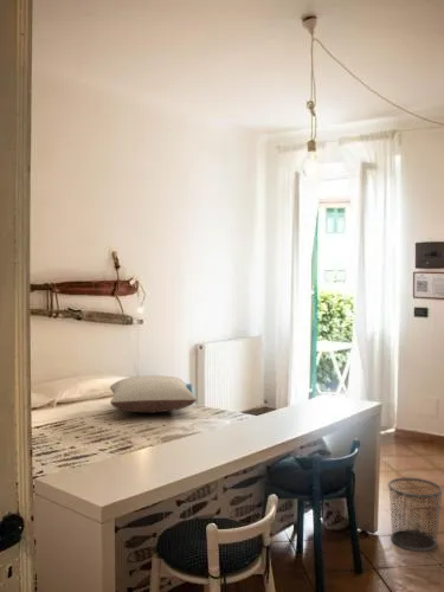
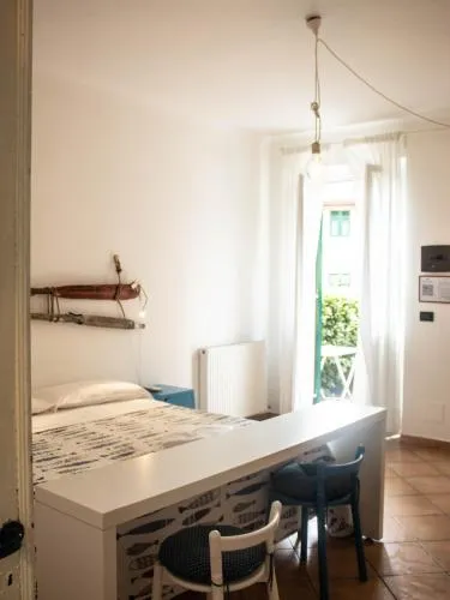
- pillow (150, 393)
- waste bin (413, 514)
